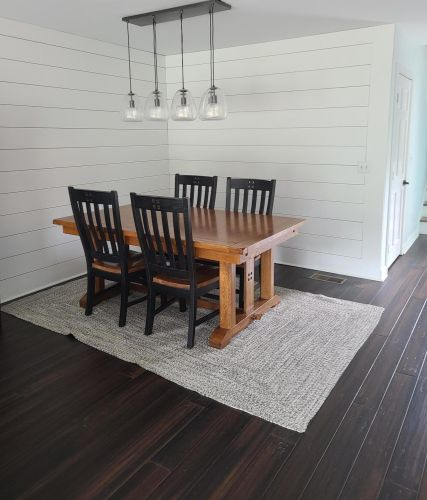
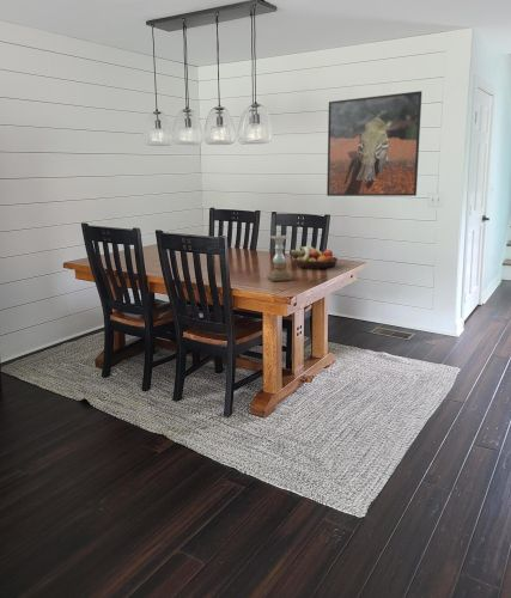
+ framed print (371, 147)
+ fruit bowl (314, 256)
+ candle holder (279, 257)
